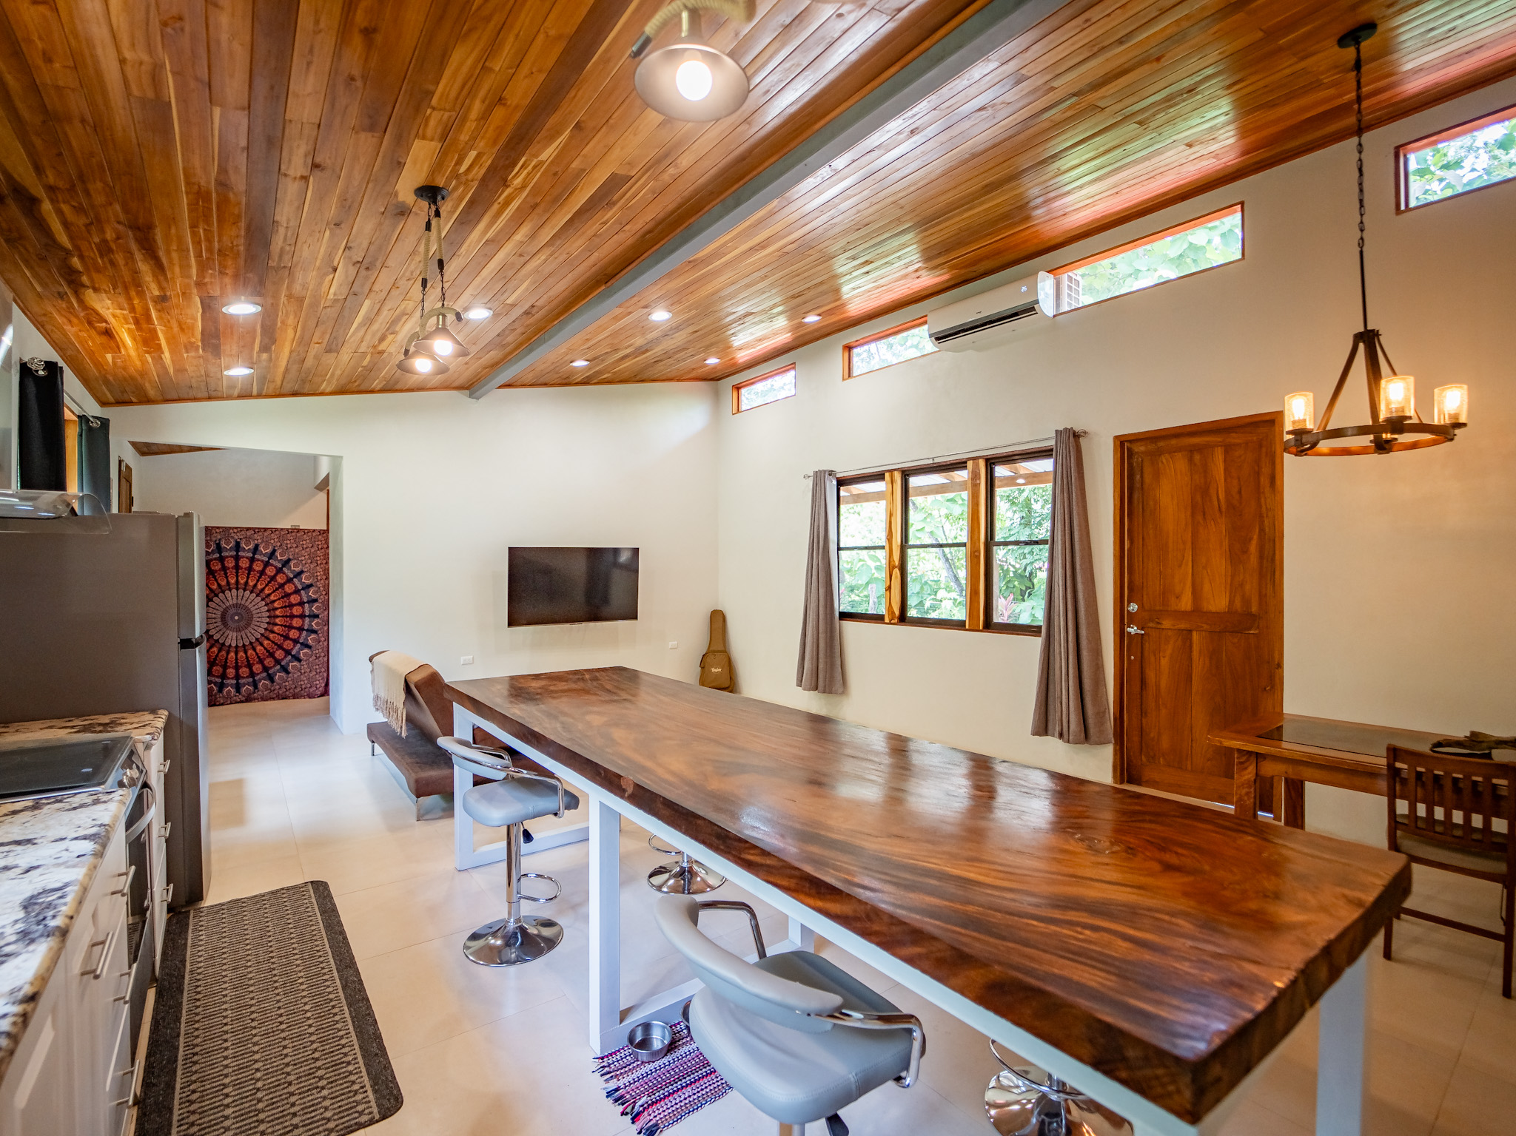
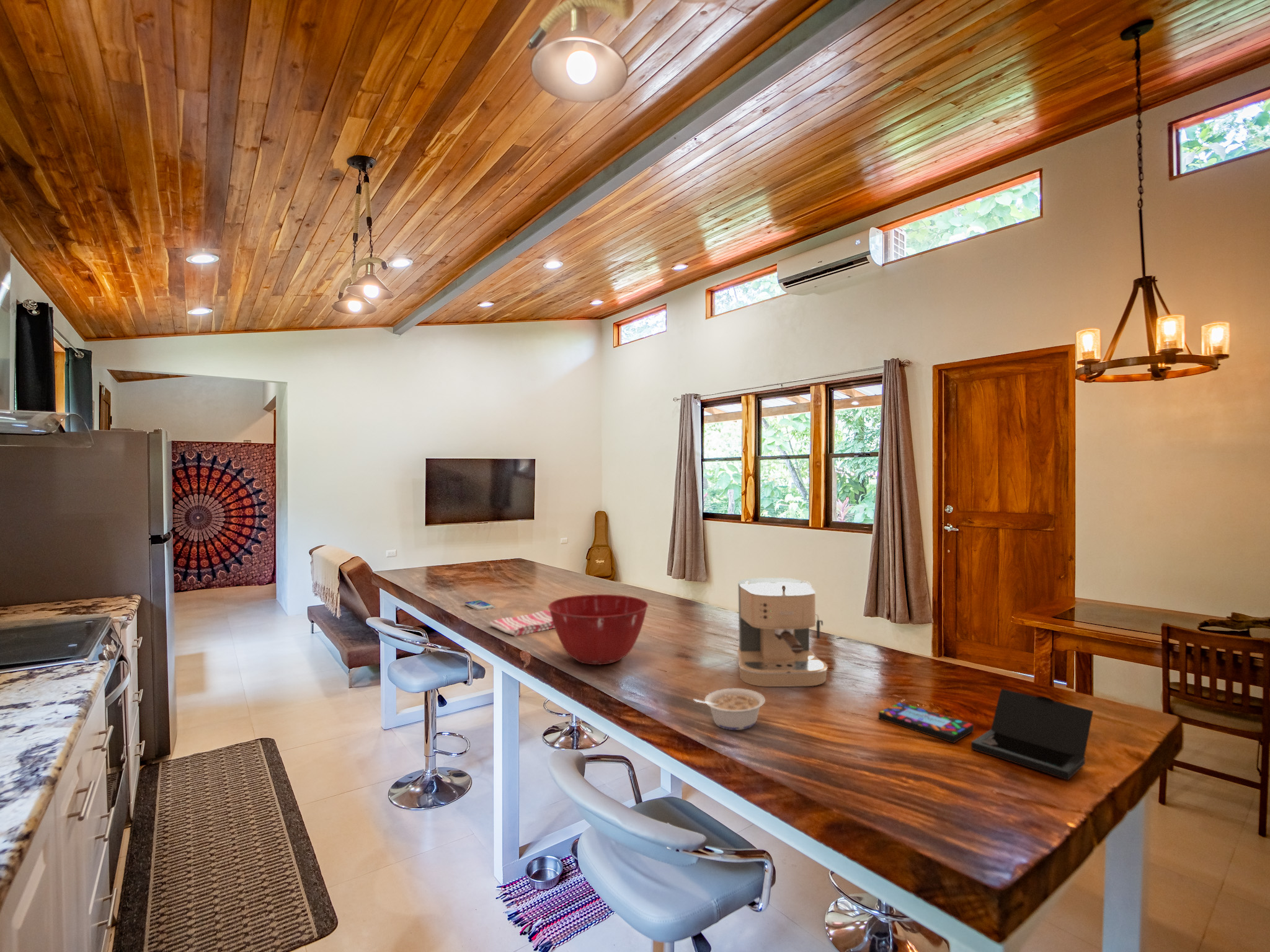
+ mixing bowl (598, 630)
+ legume (734, 708)
+ smartphone (479, 605)
+ dish towel (530, 621)
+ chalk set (973, 724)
+ coffee maker (779, 628)
